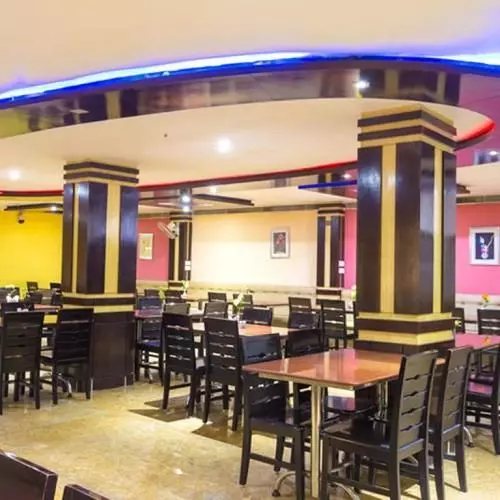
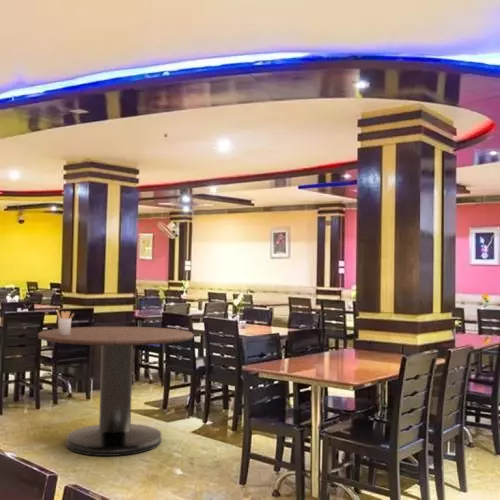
+ dining table (116, 387)
+ utensil holder (64, 322)
